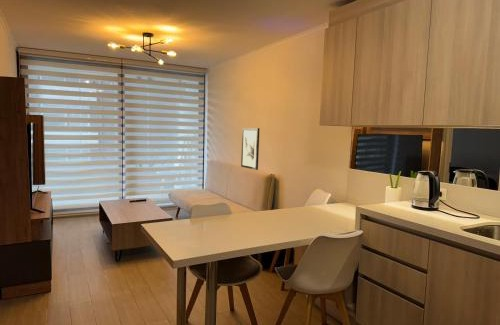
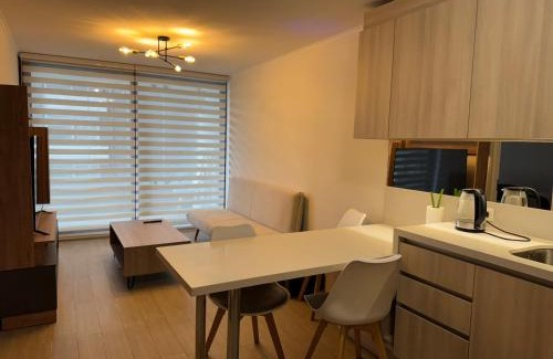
- wall art (249, 148)
